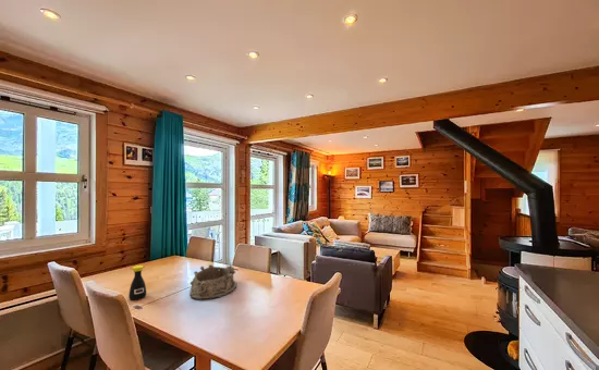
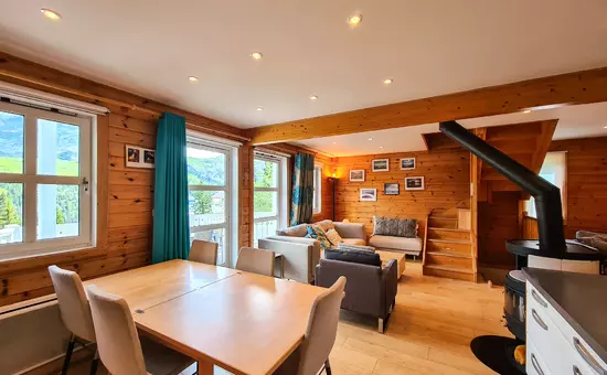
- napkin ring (213, 279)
- bottle (137, 282)
